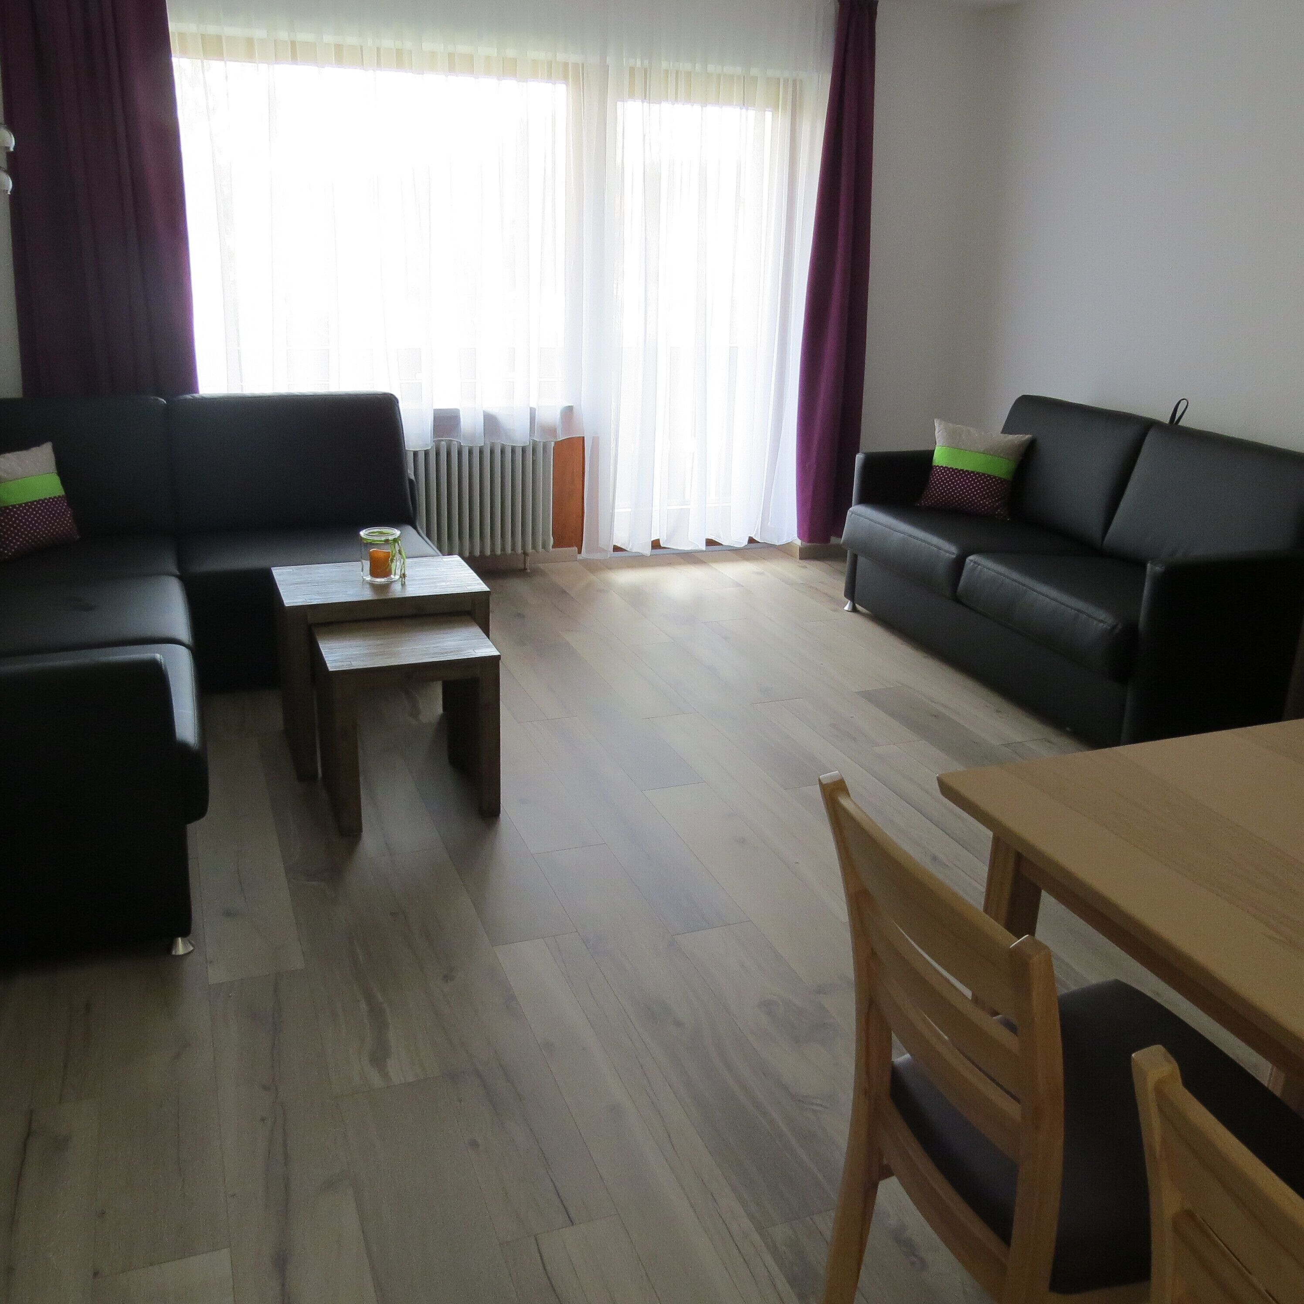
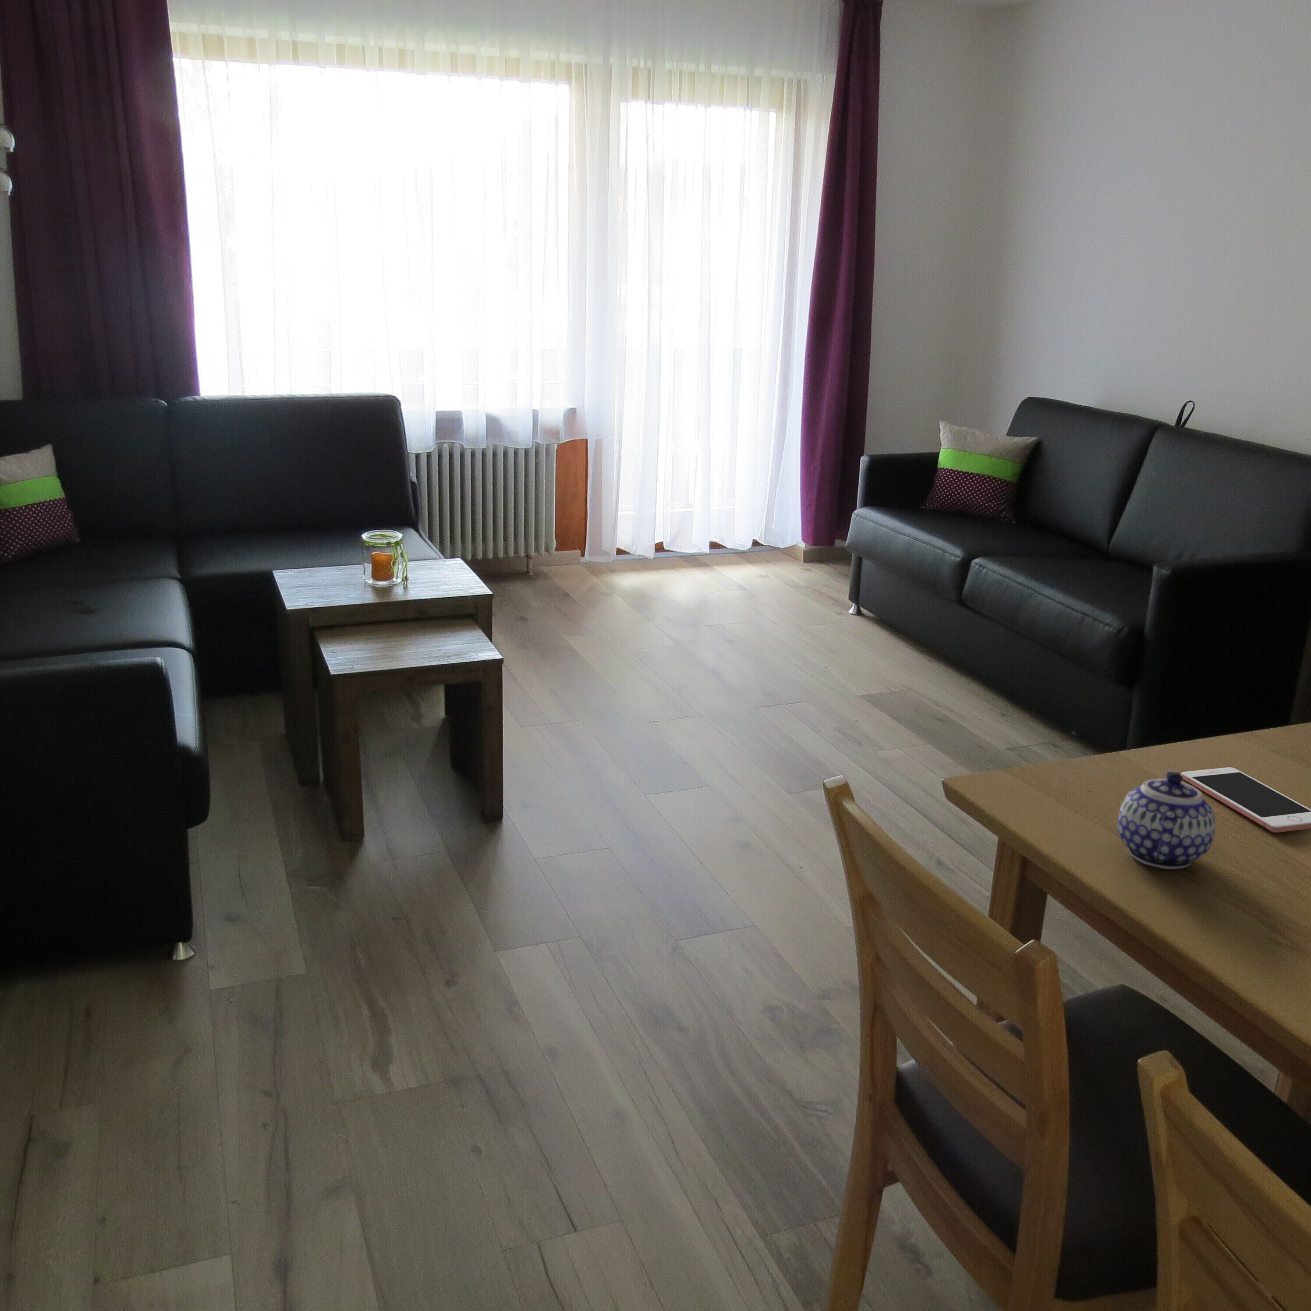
+ teapot (1167, 815)
+ cell phone (1251, 798)
